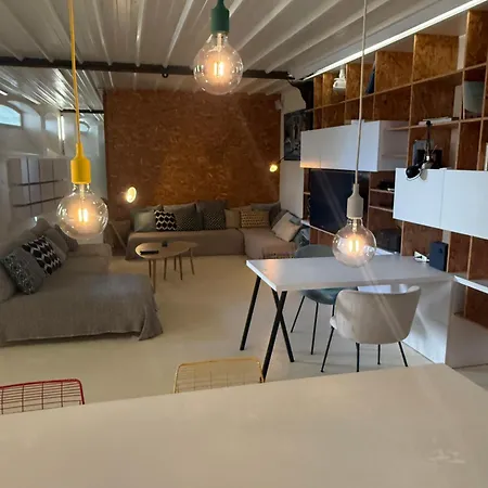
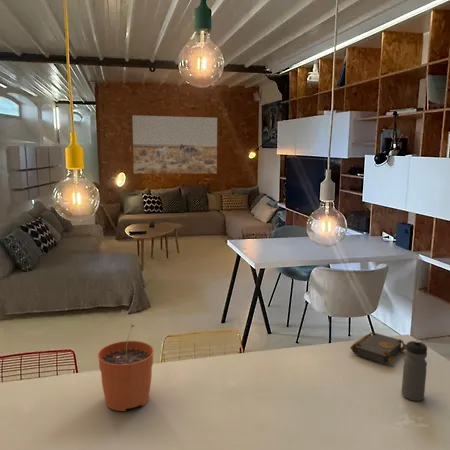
+ plant pot (126, 363)
+ water bottle (414, 368)
+ book (378, 346)
+ wall art (175, 145)
